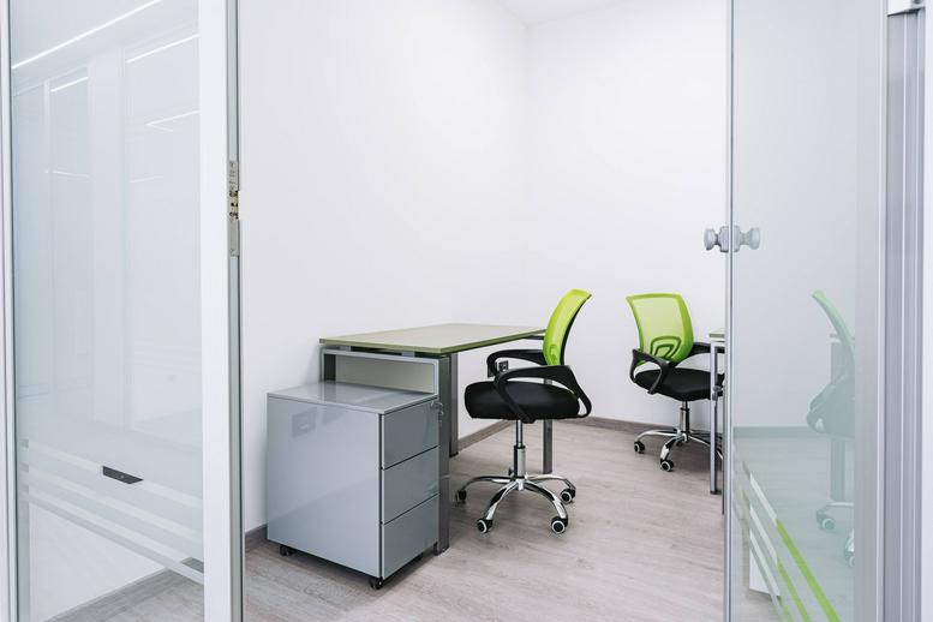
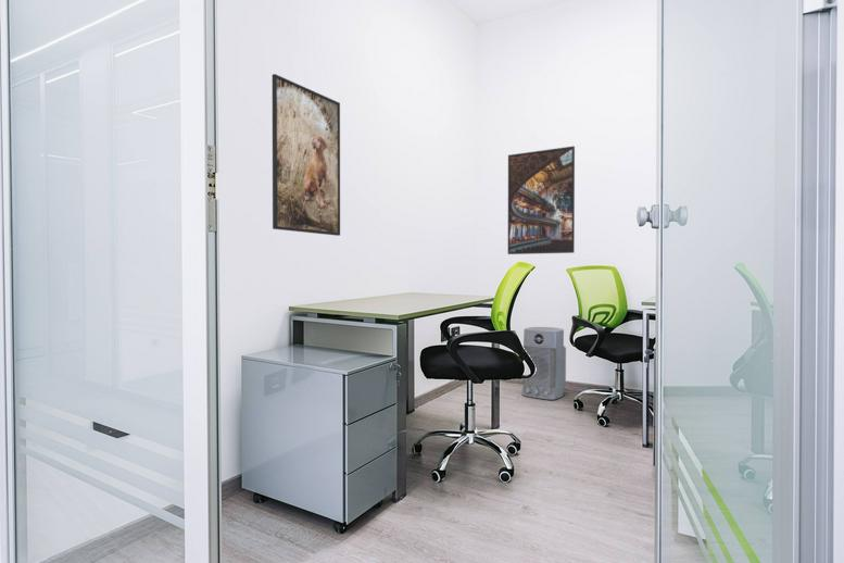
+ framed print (308, 161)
+ air purifier (544, 361)
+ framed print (540, 202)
